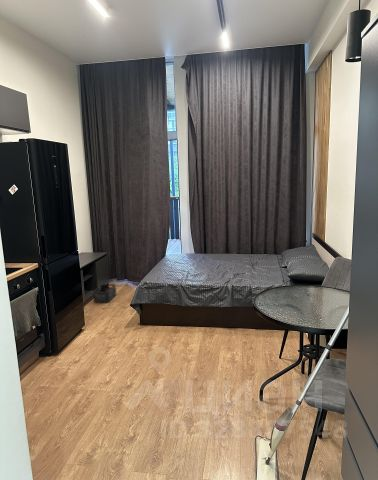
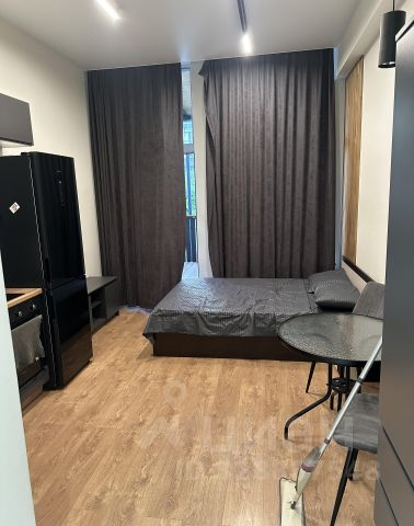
- storage bin (104, 293)
